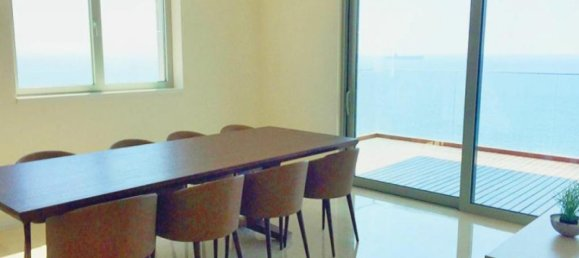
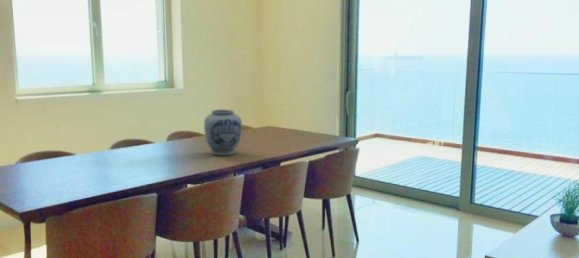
+ vase (223, 132)
